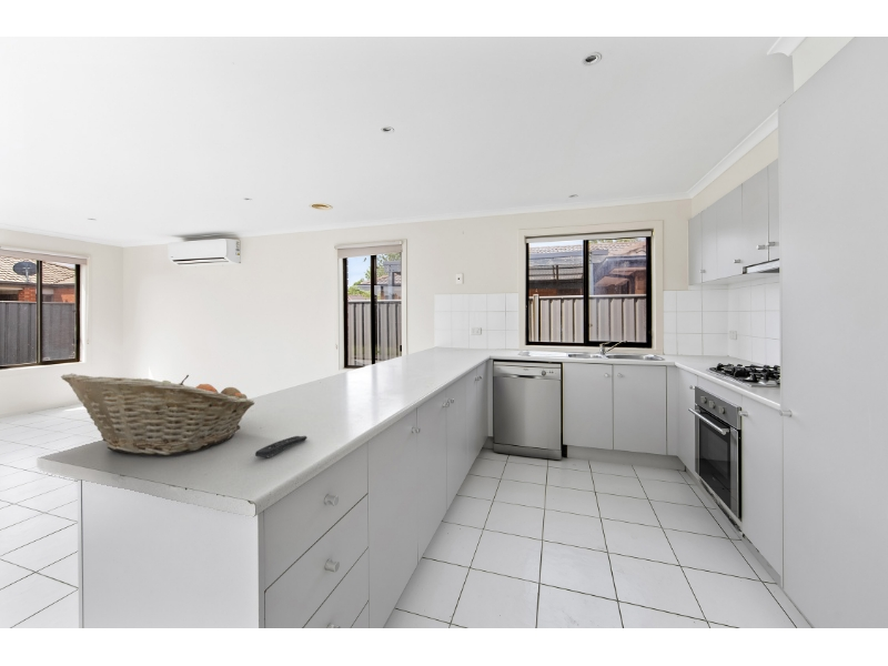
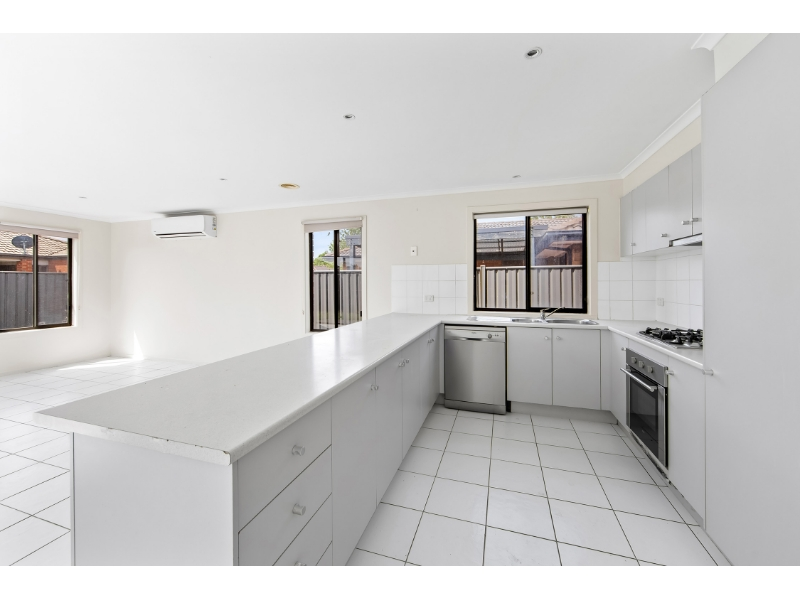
- fruit basket (165, 404)
- remote control (284, 444)
